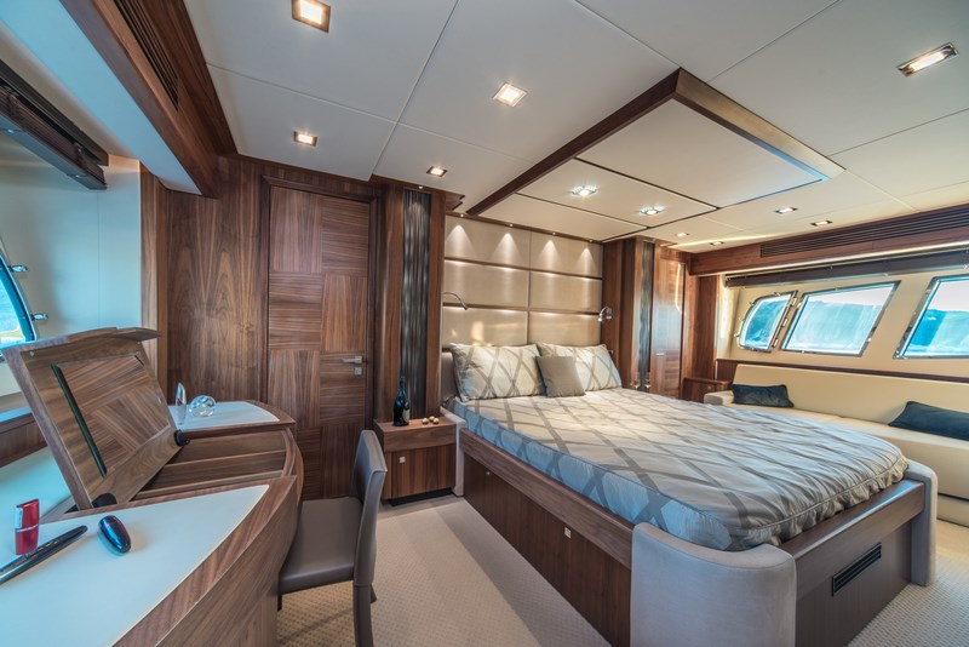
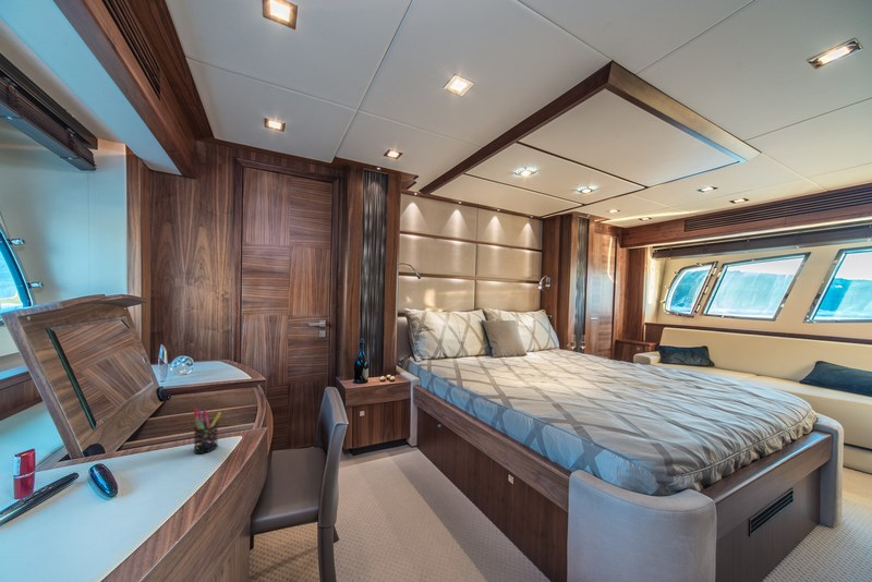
+ pen holder (203, 429)
